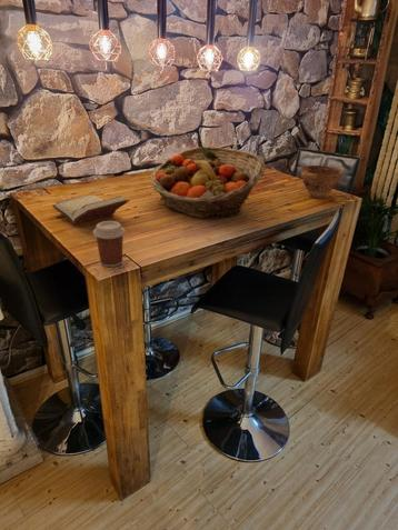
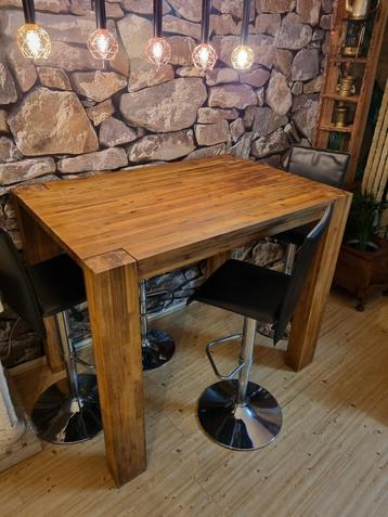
- bowl (319, 182)
- book (90, 206)
- fruit basket (206, 180)
- coffee cup (110, 243)
